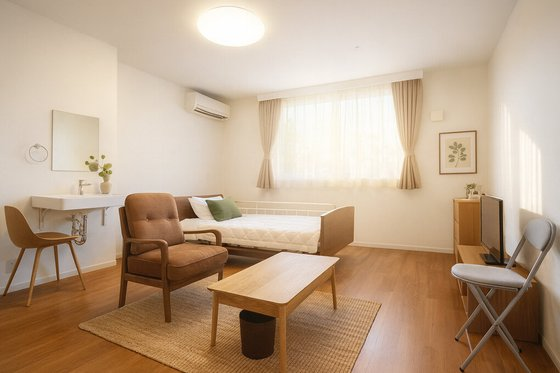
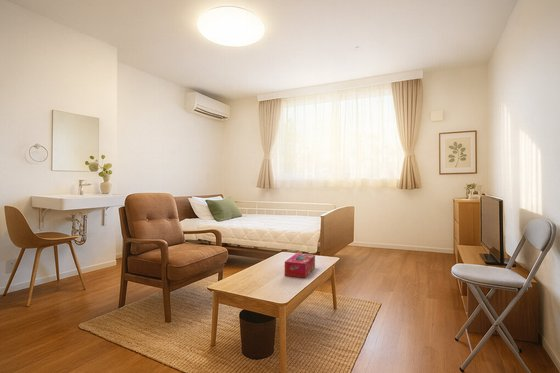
+ tissue box (300, 264)
